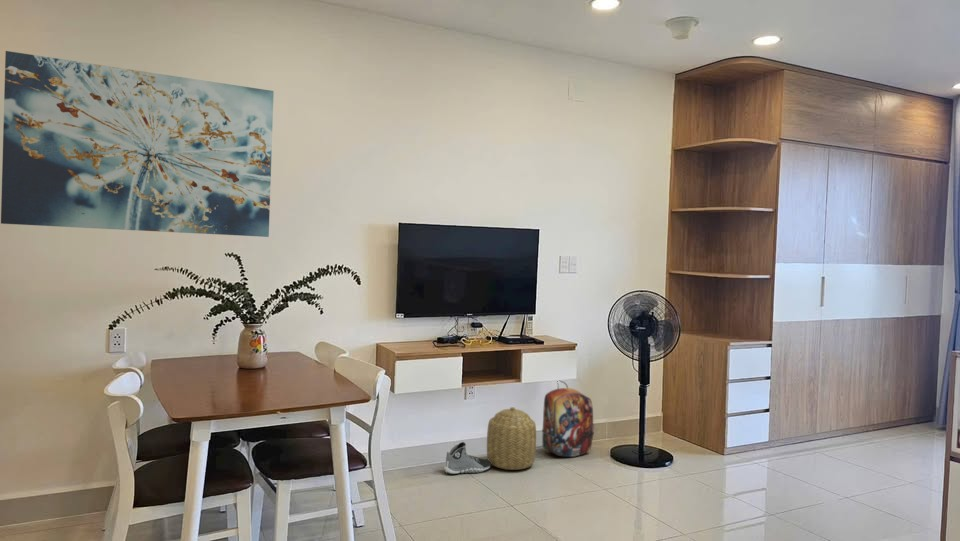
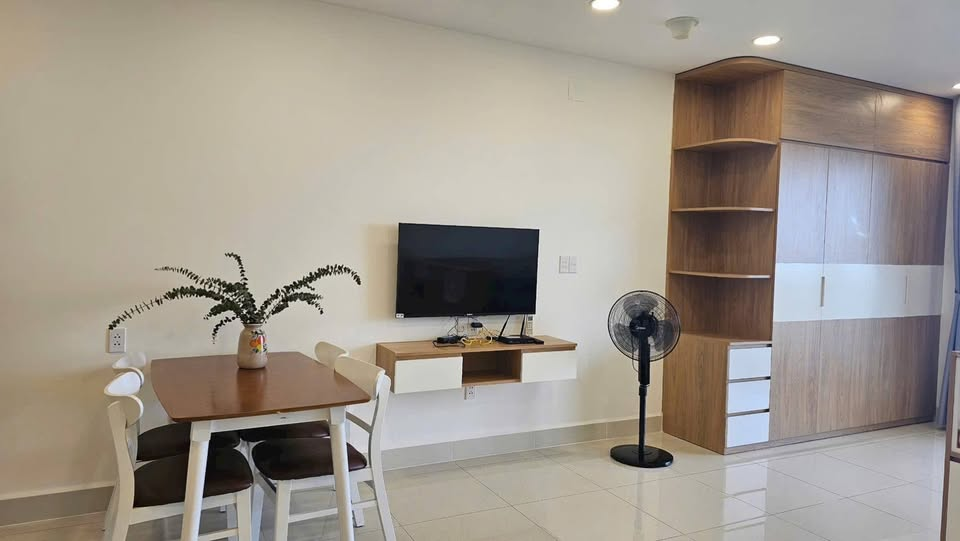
- backpack (567, 418)
- sneaker (468, 456)
- basket (511, 435)
- wall art (148, 152)
